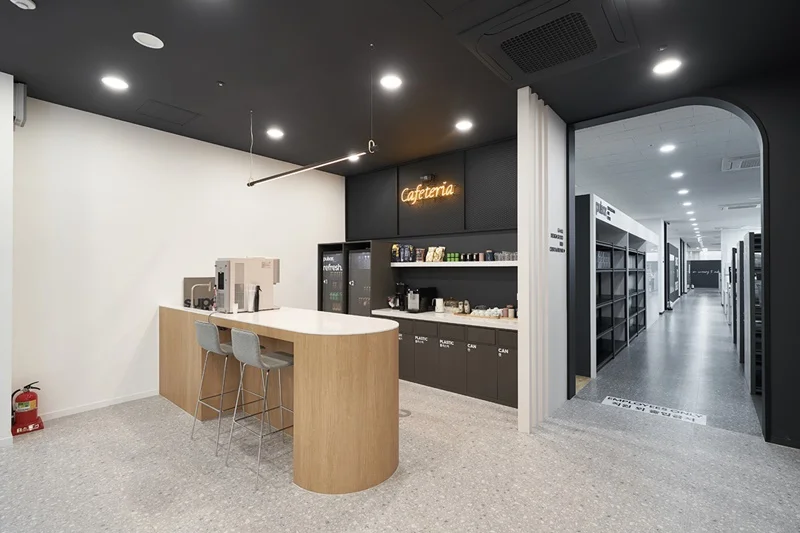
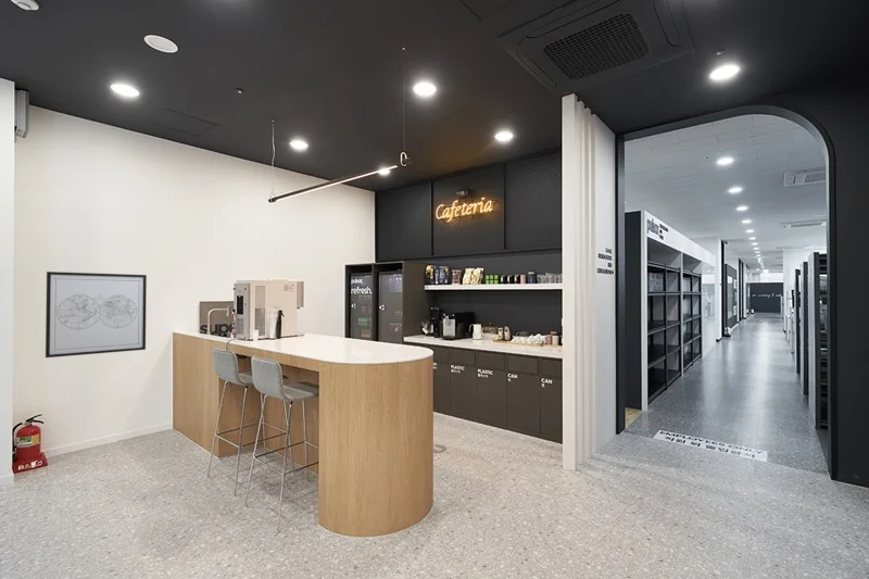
+ wall art (99, 313)
